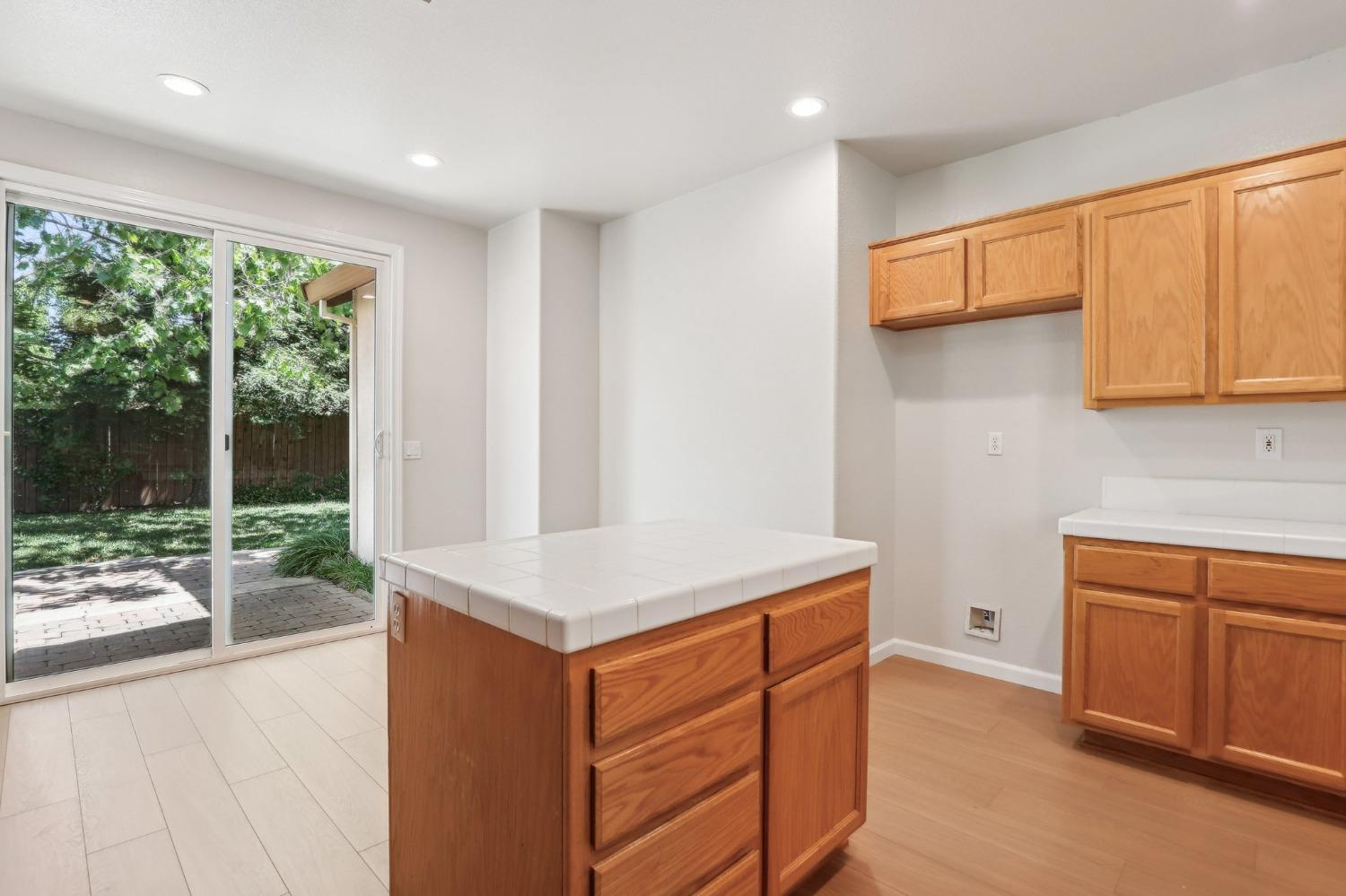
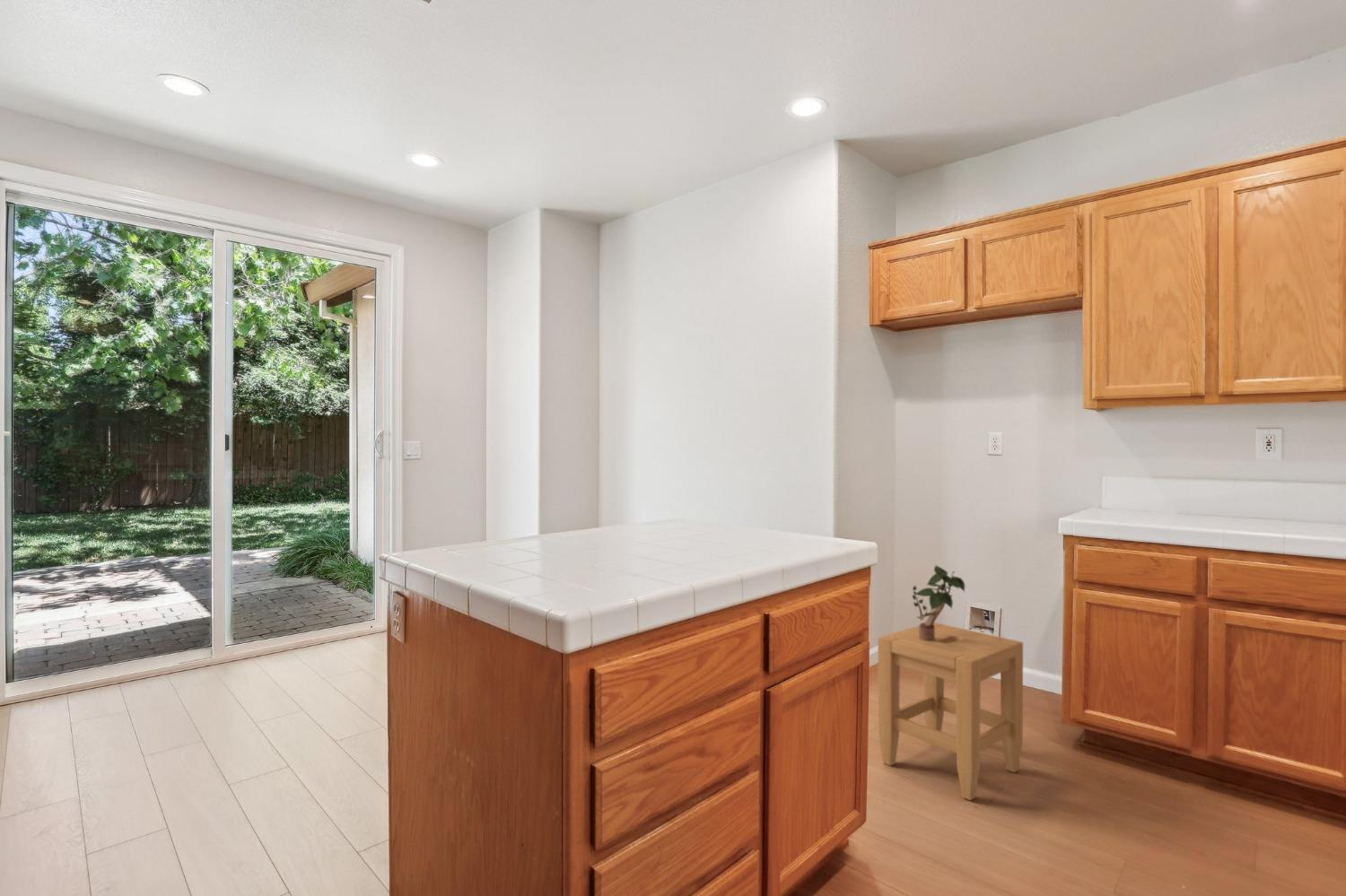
+ potted plant (944, 602)
+ stool (949, 702)
